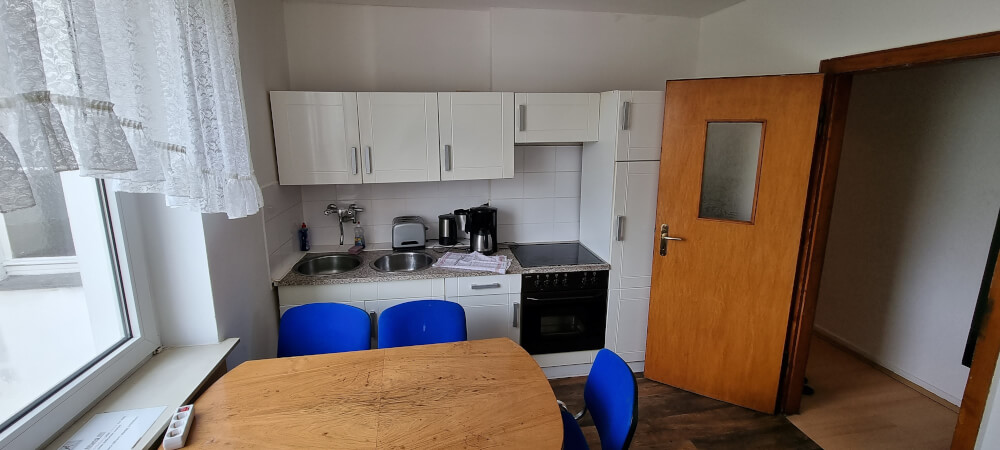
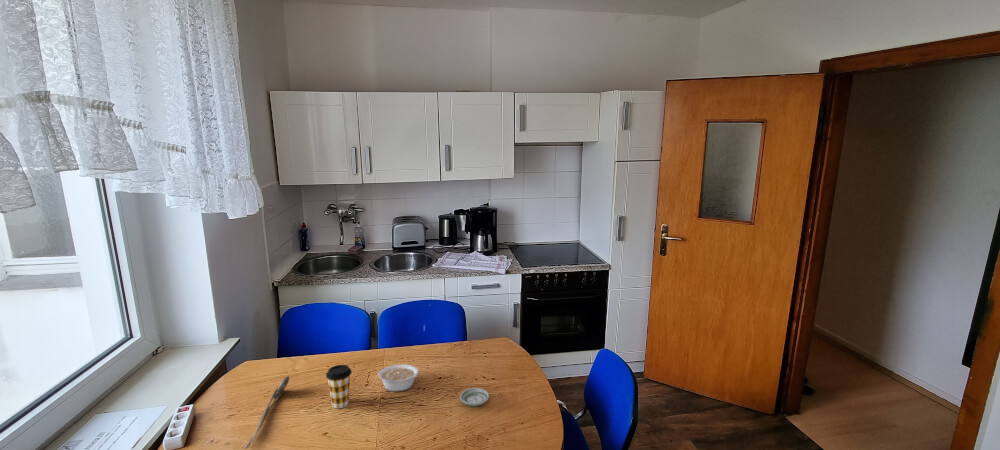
+ coffee cup (339, 386)
+ saucer (474, 398)
+ spoon (266, 407)
+ legume (400, 377)
